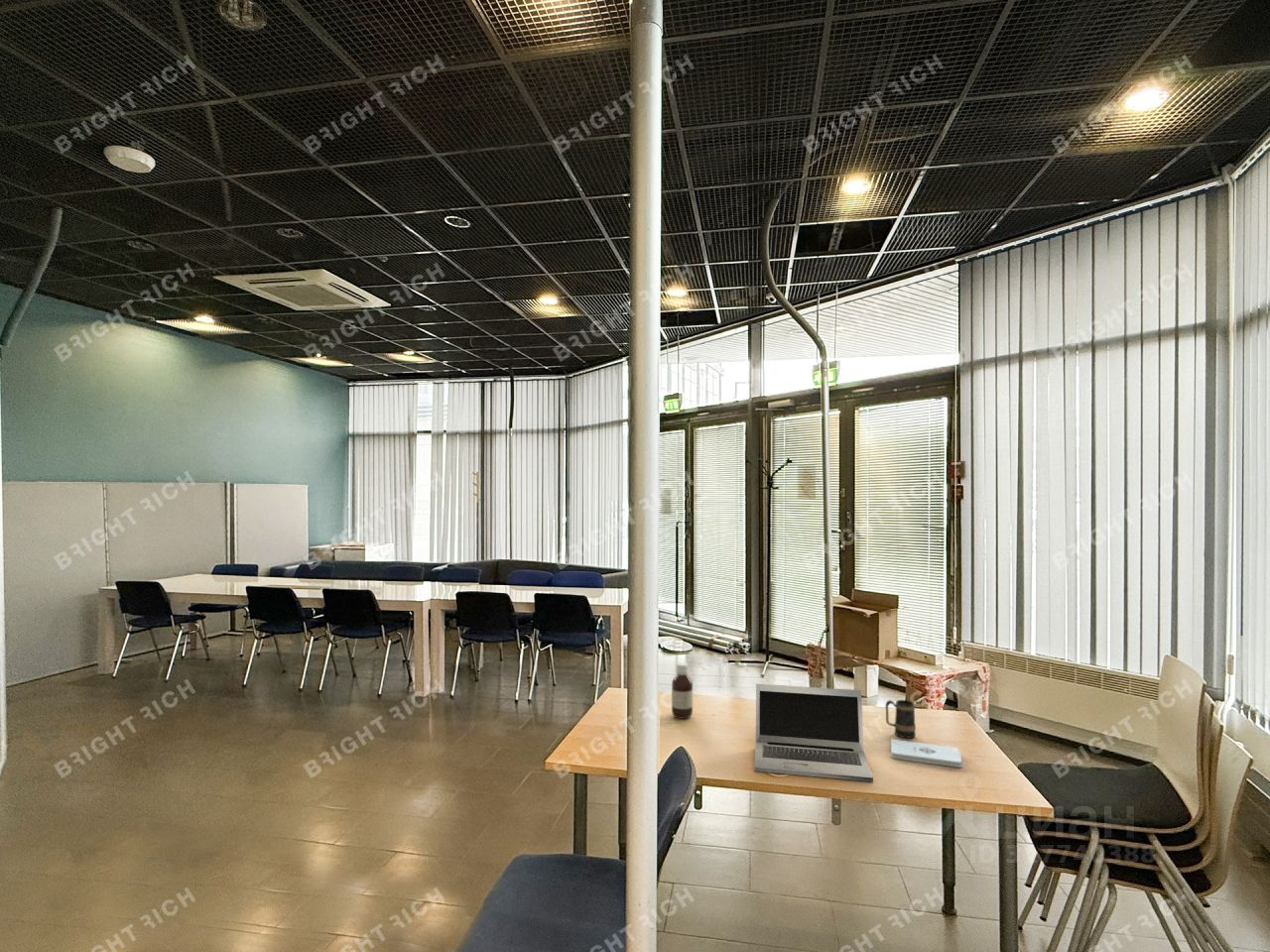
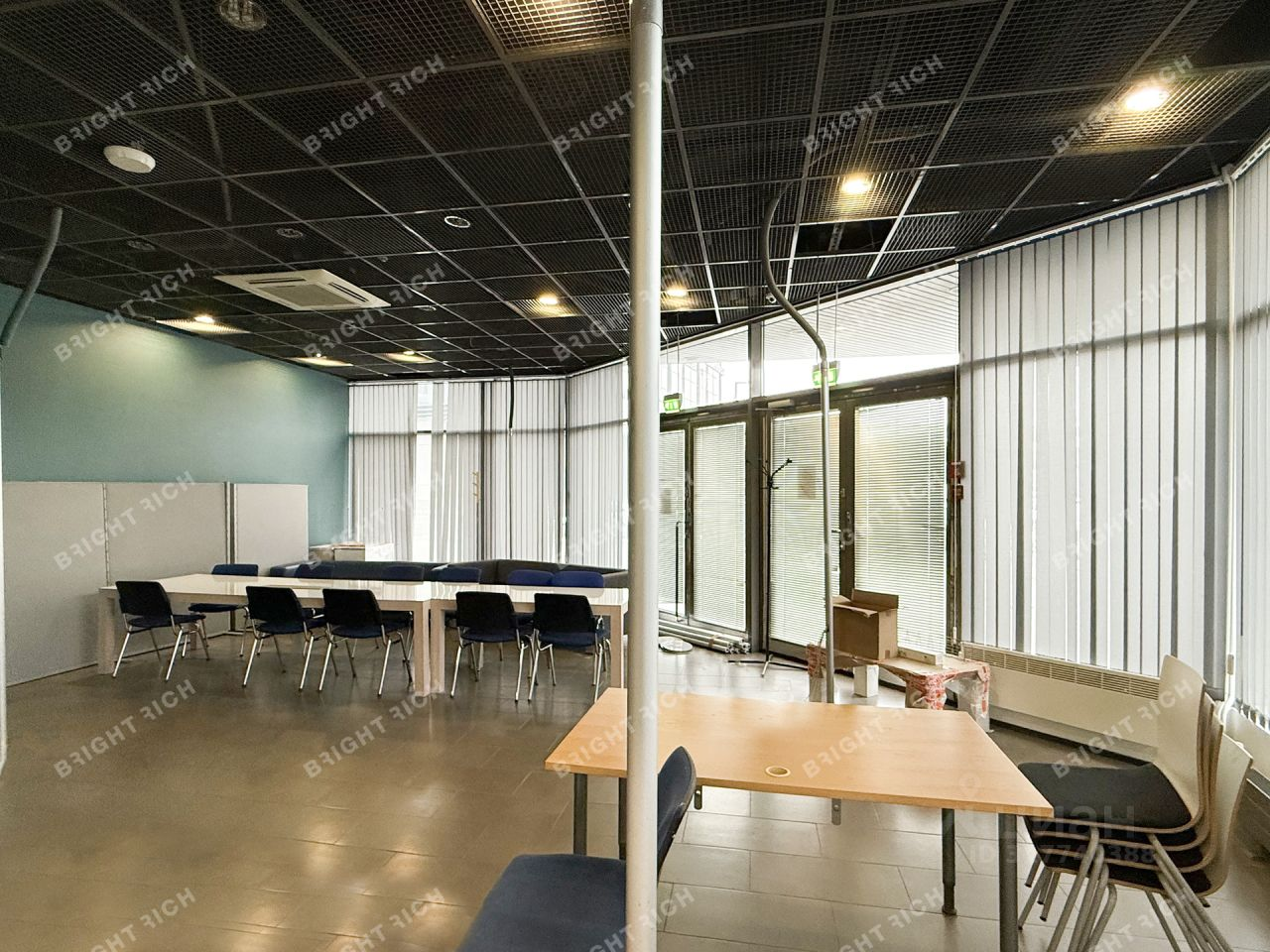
- bottle (682, 689)
- mug (900, 717)
- notepad (925, 753)
- laptop (810, 729)
